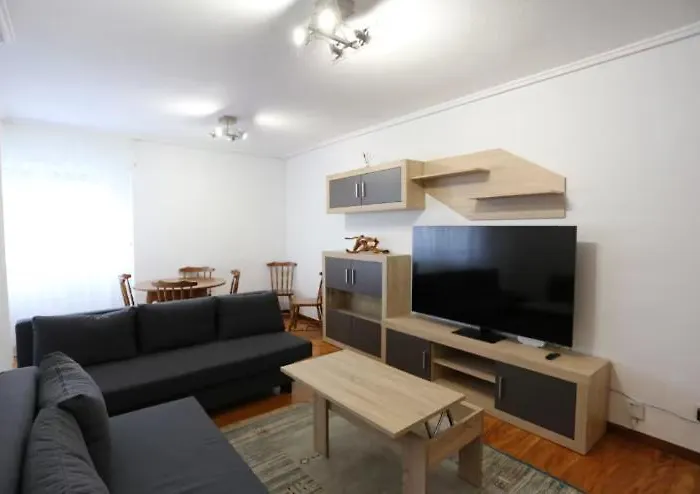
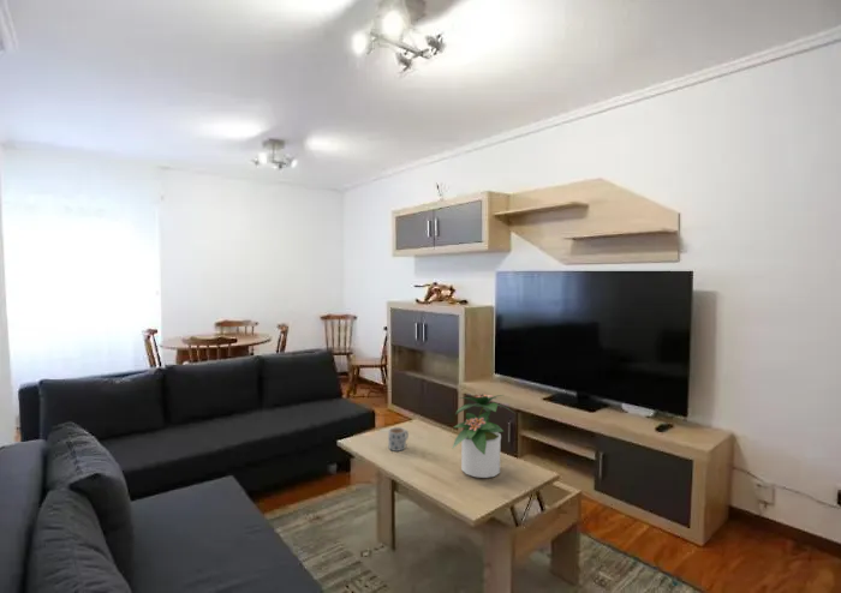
+ potted plant (479, 430)
+ mug (399, 438)
